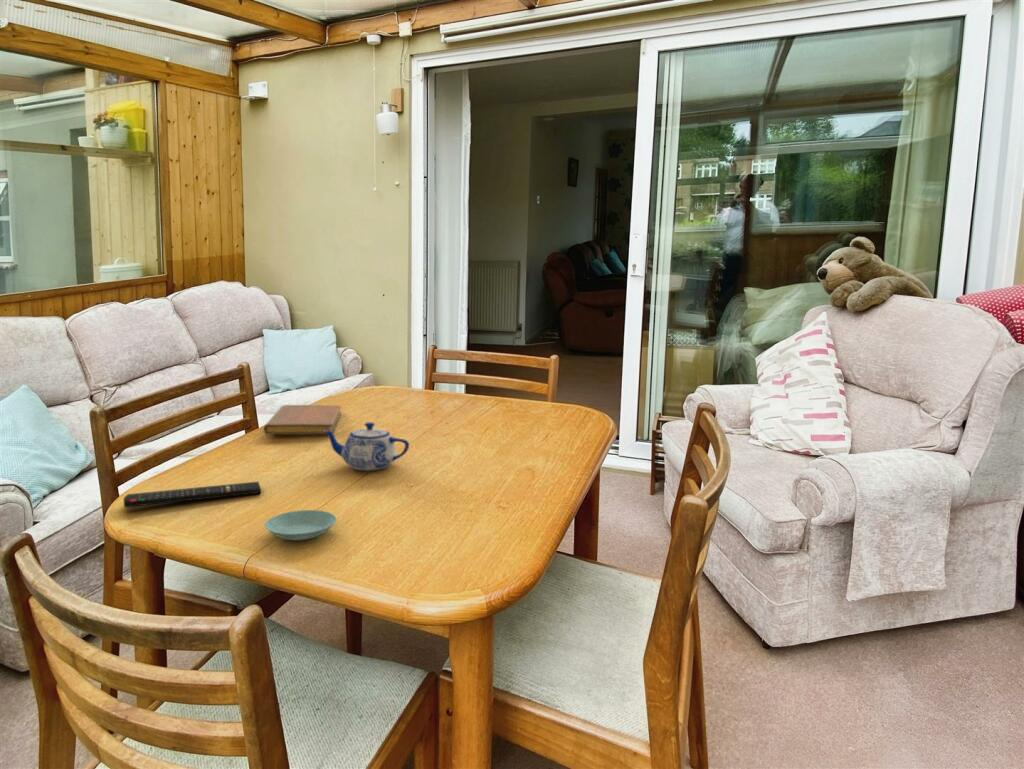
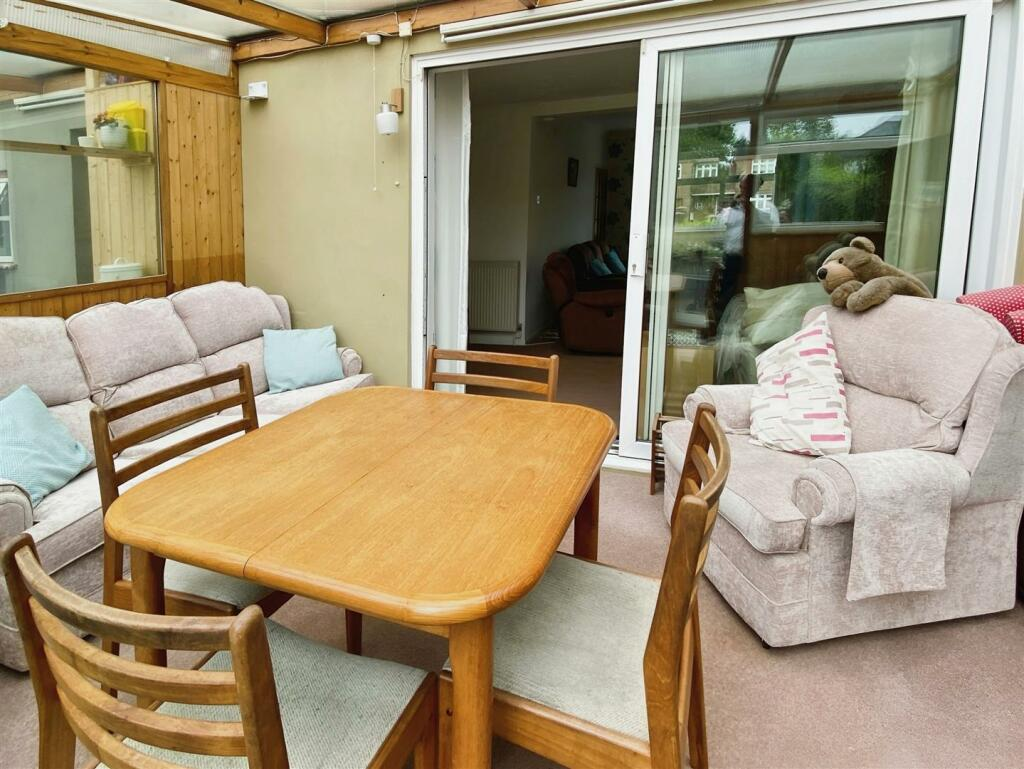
- notebook (305, 418)
- remote control (194, 495)
- teapot (365, 444)
- saucer (301, 527)
